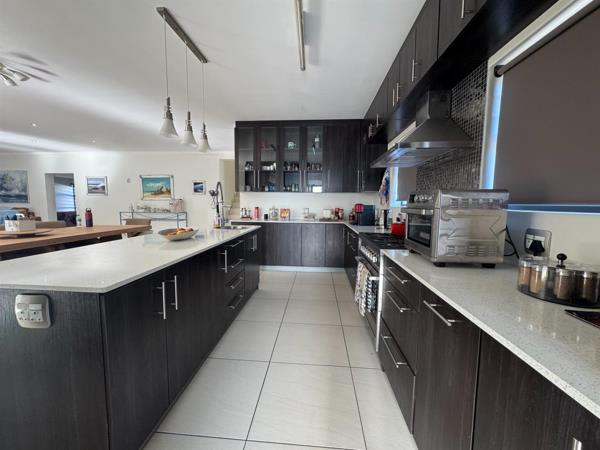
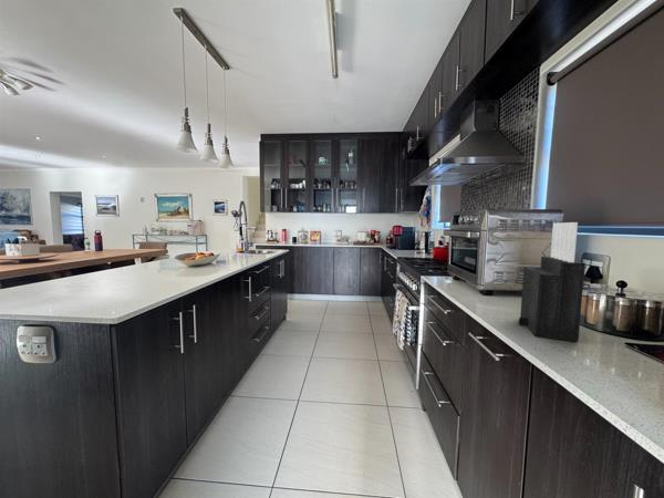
+ knife block (546, 276)
